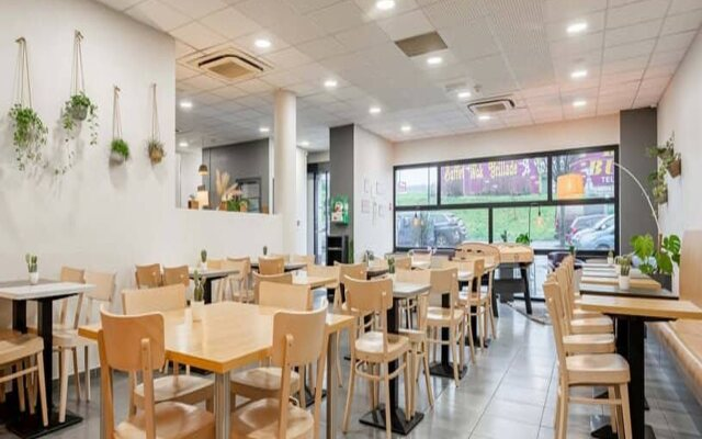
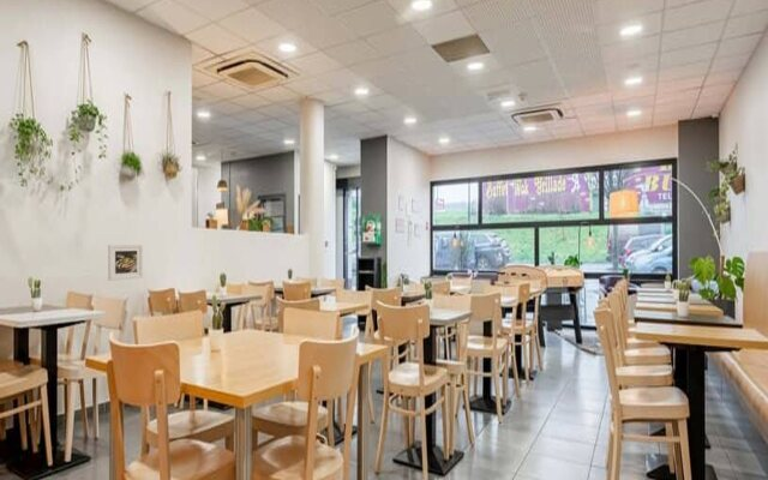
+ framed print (126, 262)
